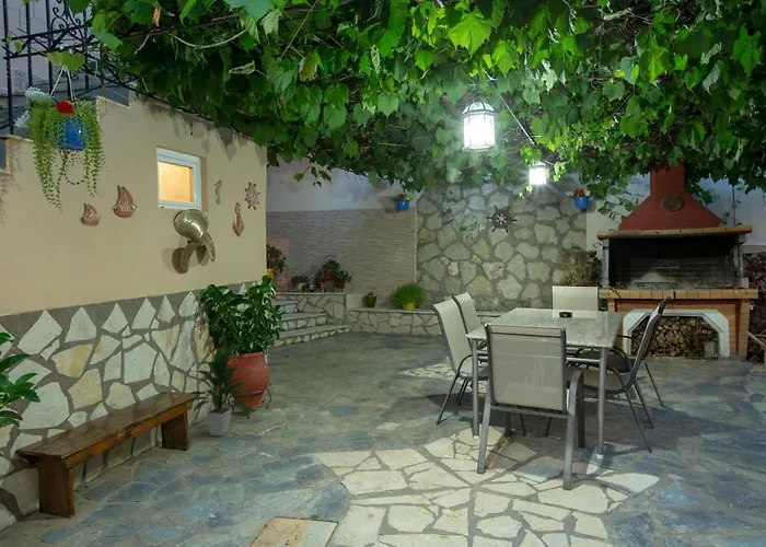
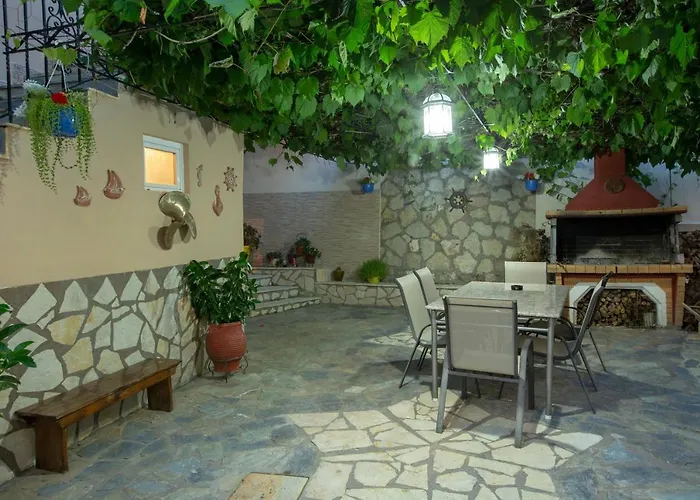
- indoor plant (220, 391)
